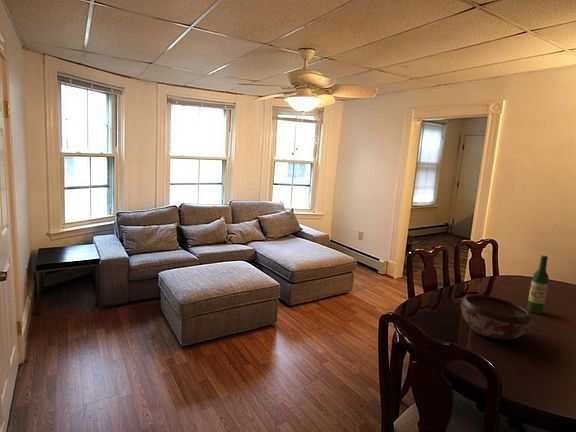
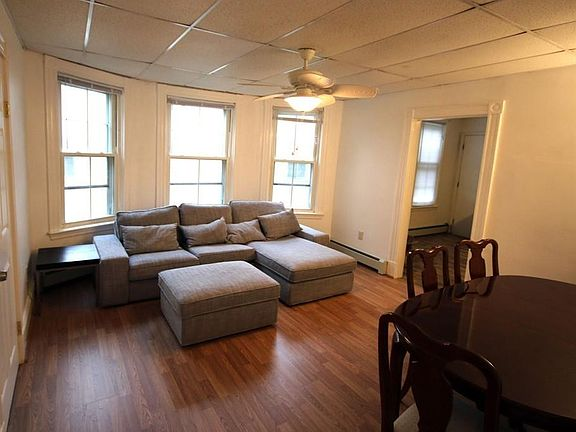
- decorative bowl (493, 318)
- wine bottle (539, 284)
